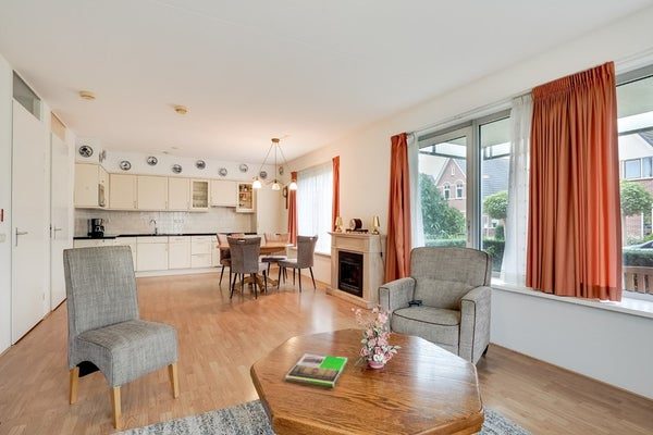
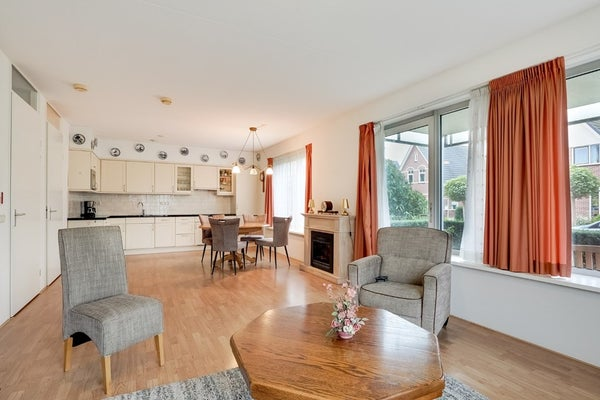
- magazine (318, 368)
